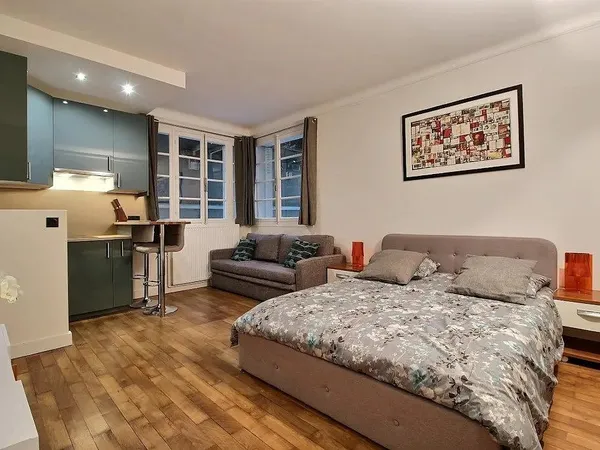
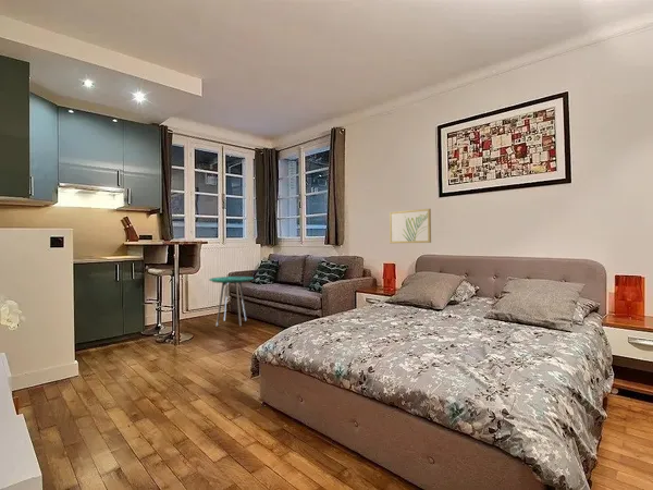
+ wall art (409, 226)
+ side table (237, 301)
